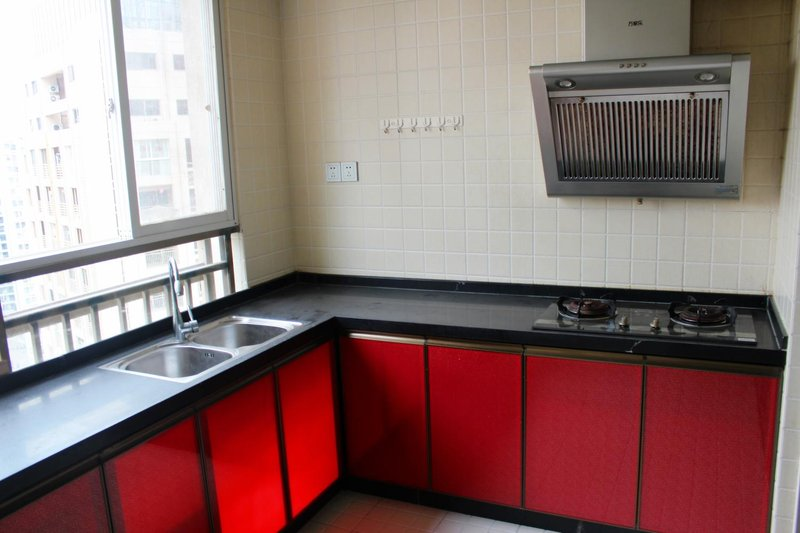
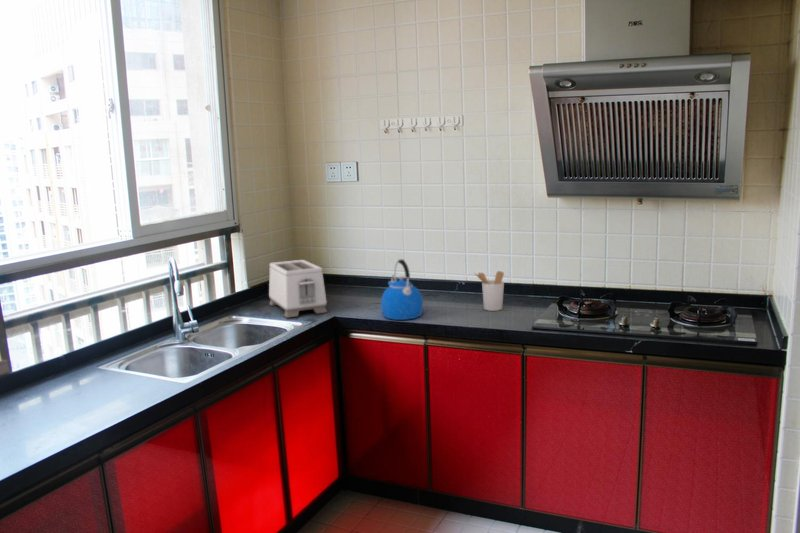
+ utensil holder (488, 289)
+ kettle (399, 286)
+ toaster (297, 287)
